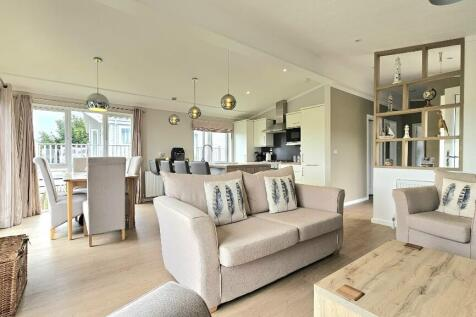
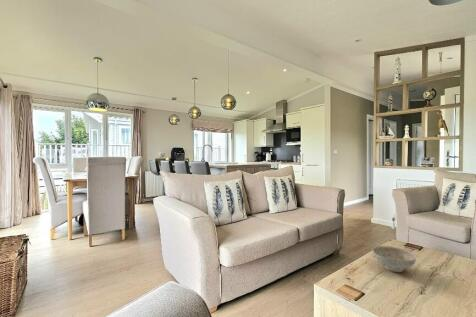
+ decorative bowl (393, 260)
